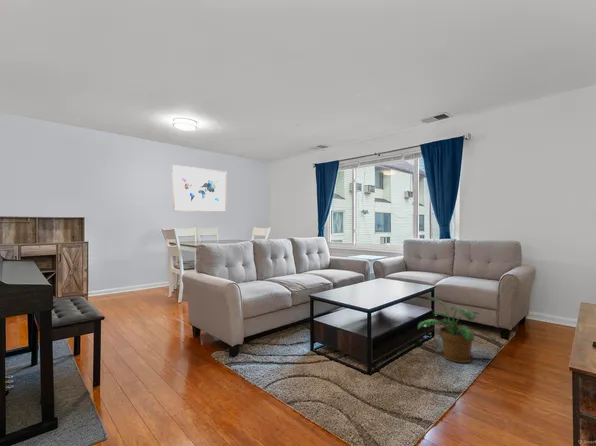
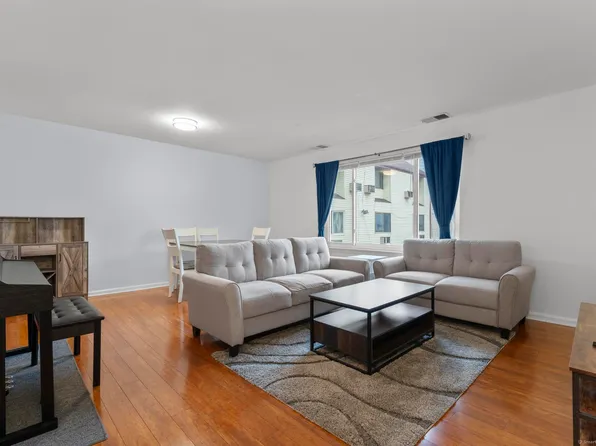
- wall art (201, 190)
- potted plant (449, 329)
